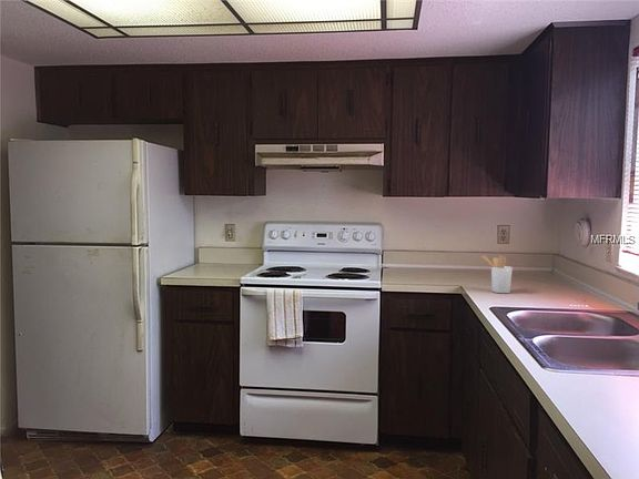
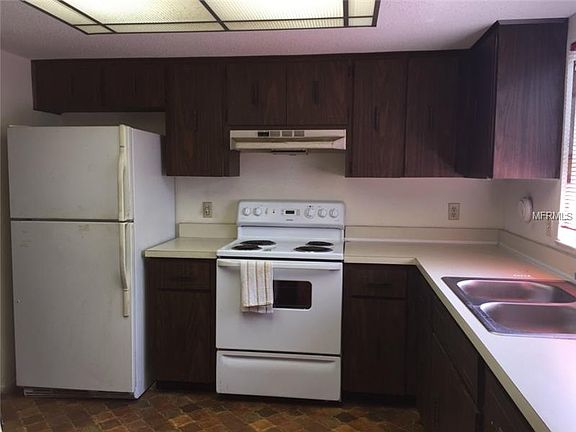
- utensil holder (496, 273)
